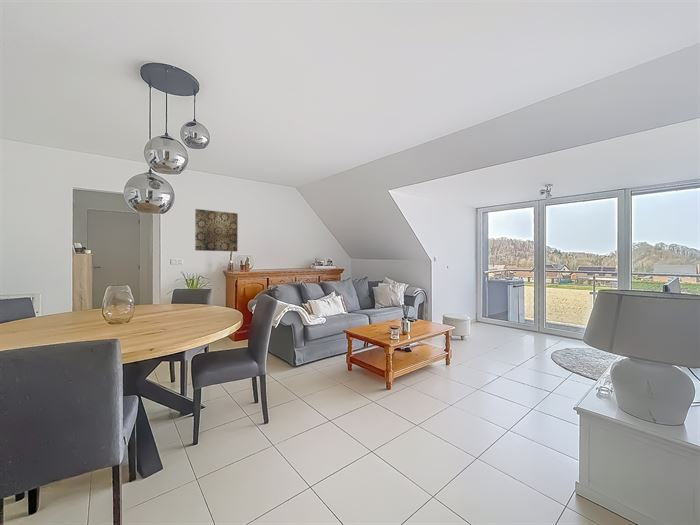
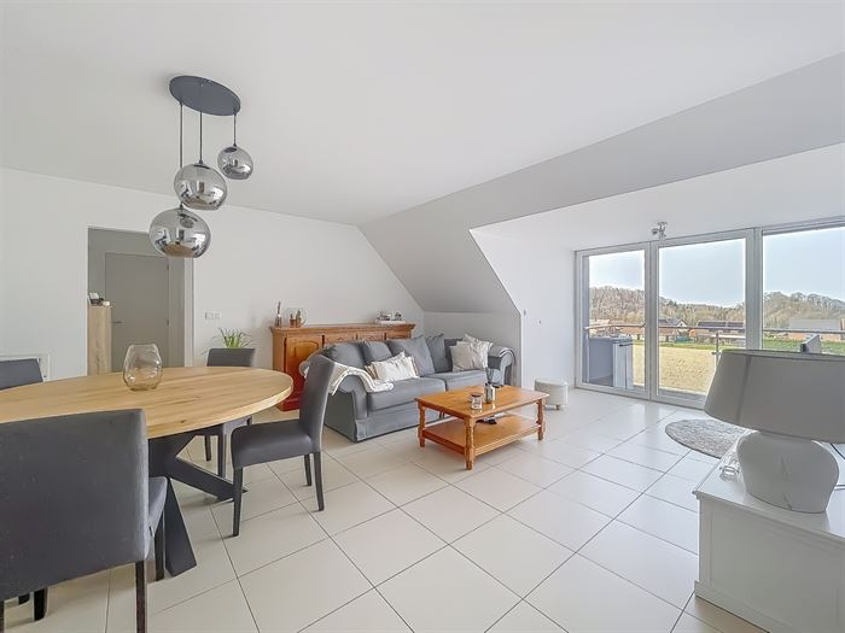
- wall art (217, 231)
